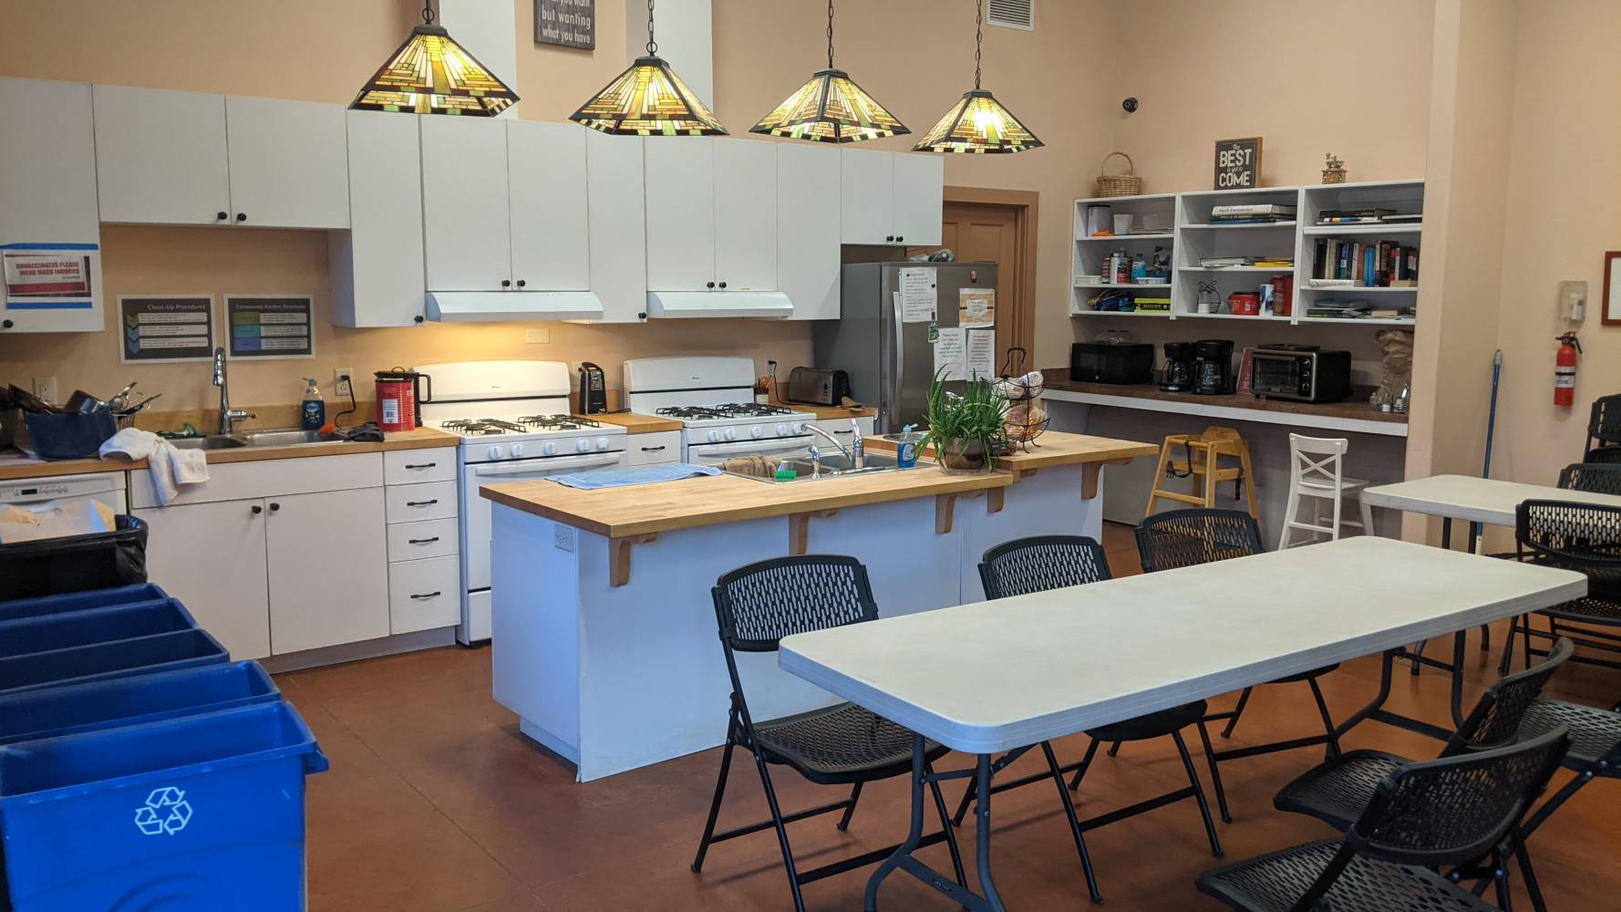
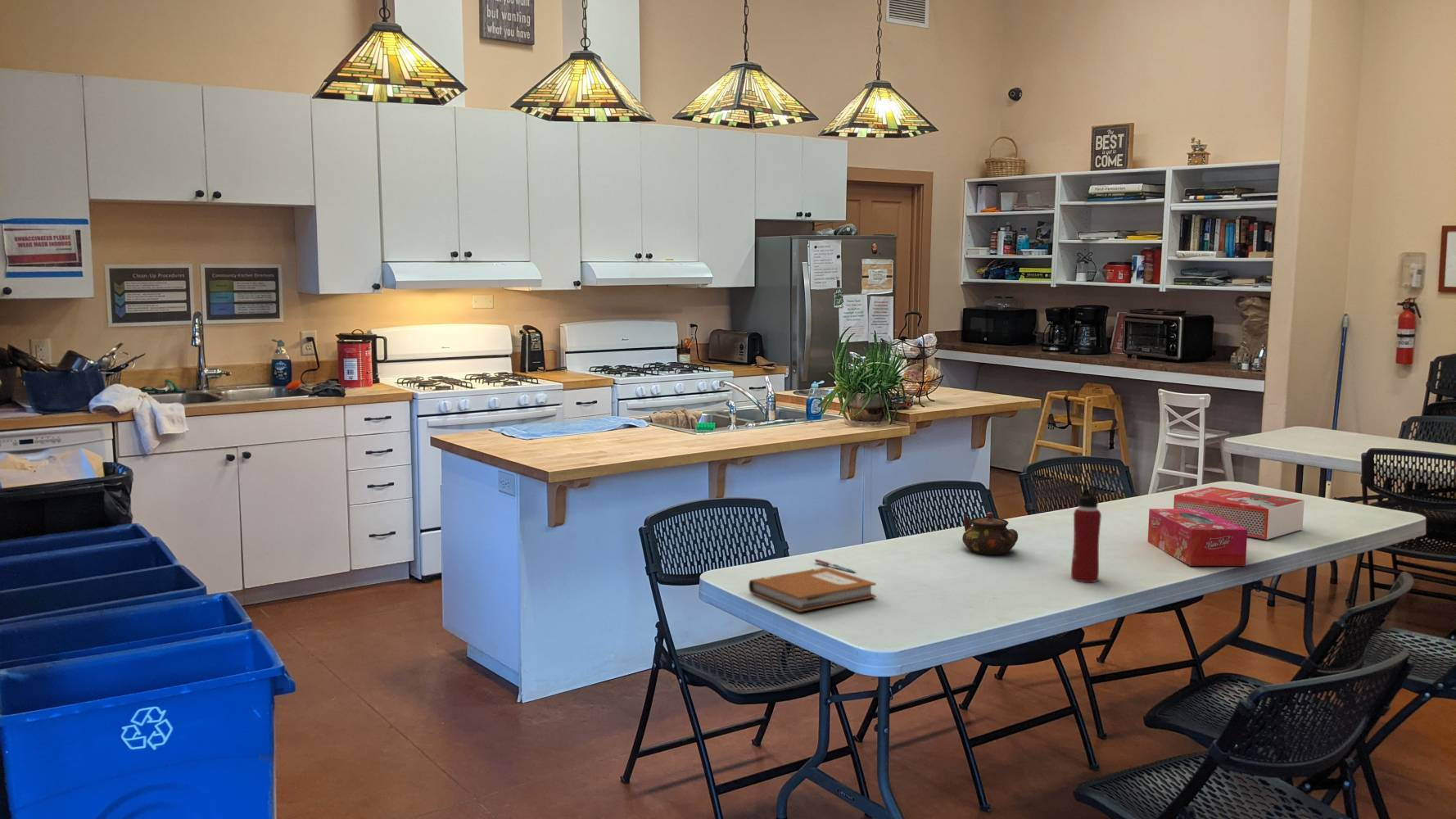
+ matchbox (1237, 512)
+ water bottle (1087, 532)
+ teapot (988, 532)
+ pen (834, 565)
+ tissue box (1195, 536)
+ notebook (813, 587)
